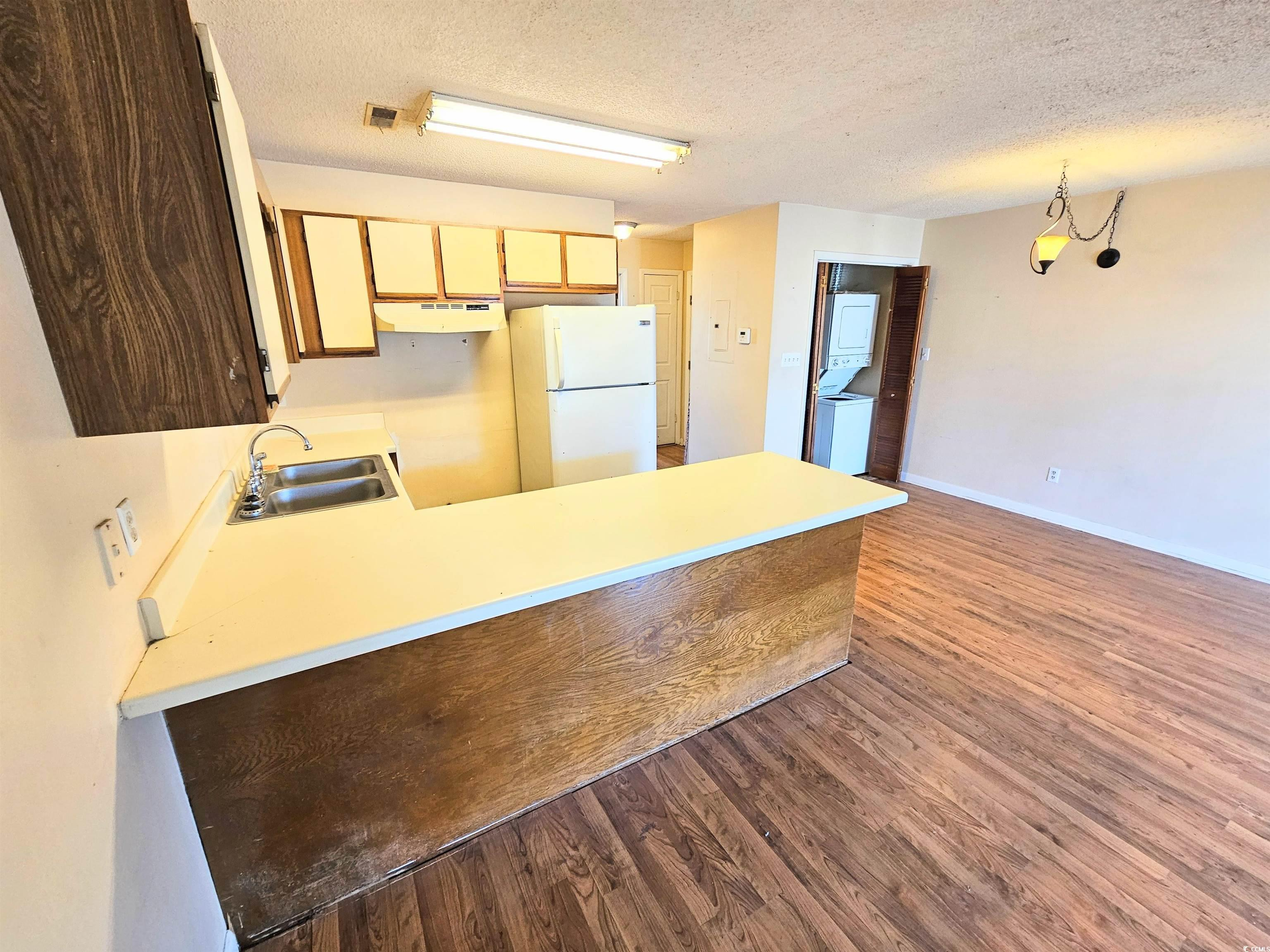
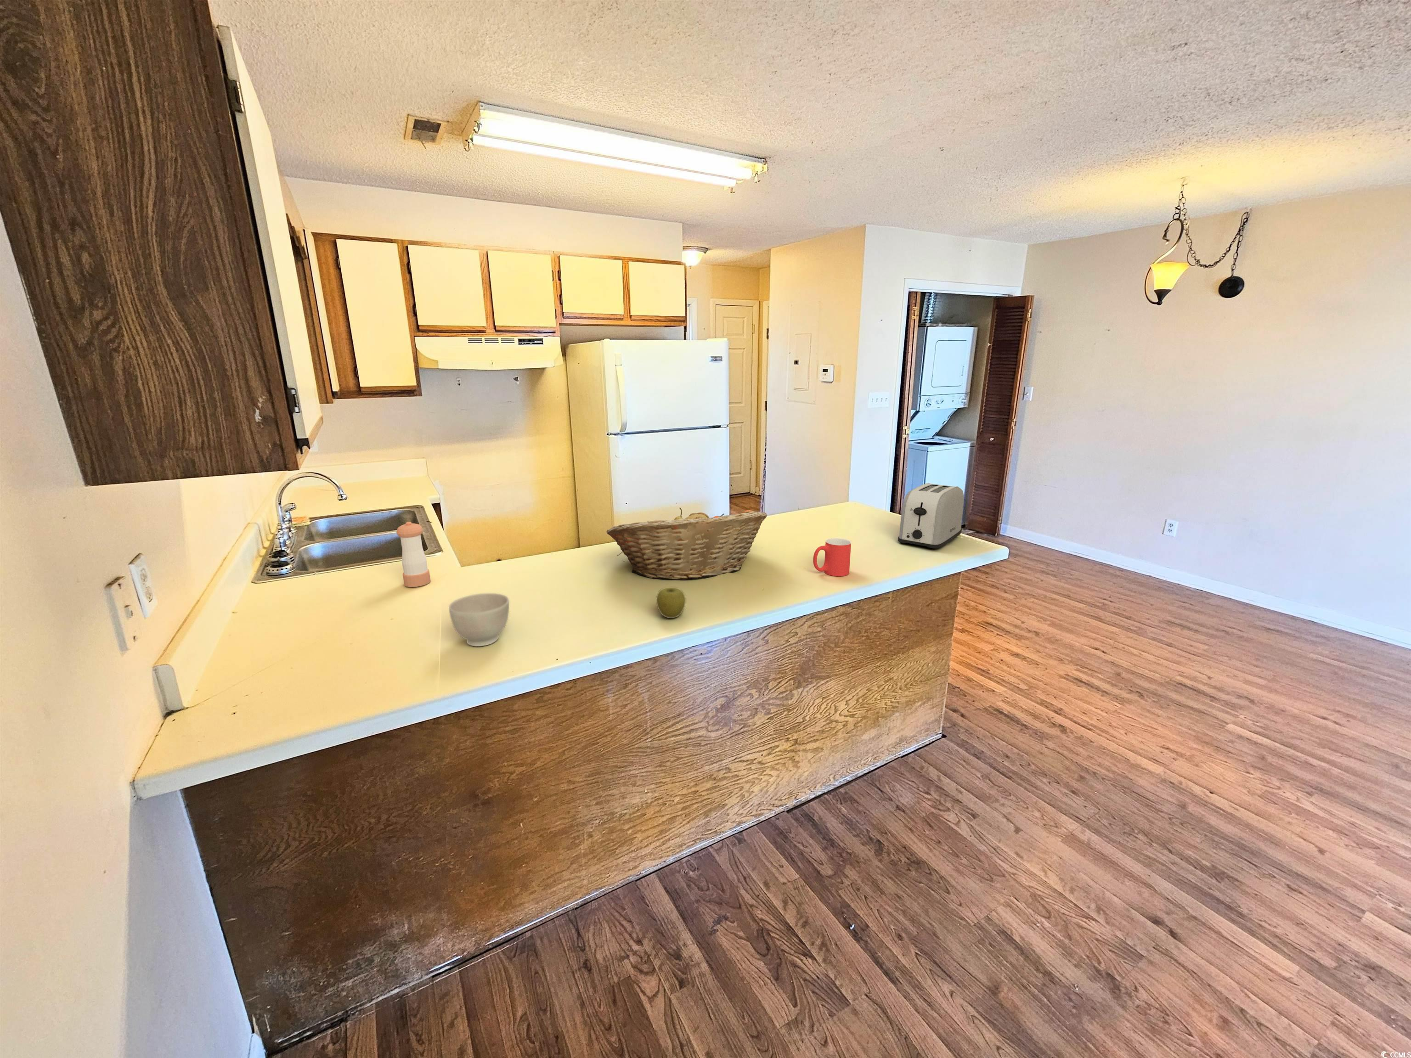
+ fruit basket (688, 536)
+ apple (671, 602)
+ bowl (481, 621)
+ mug (831, 558)
+ pepper shaker (413, 552)
+ toaster (932, 513)
